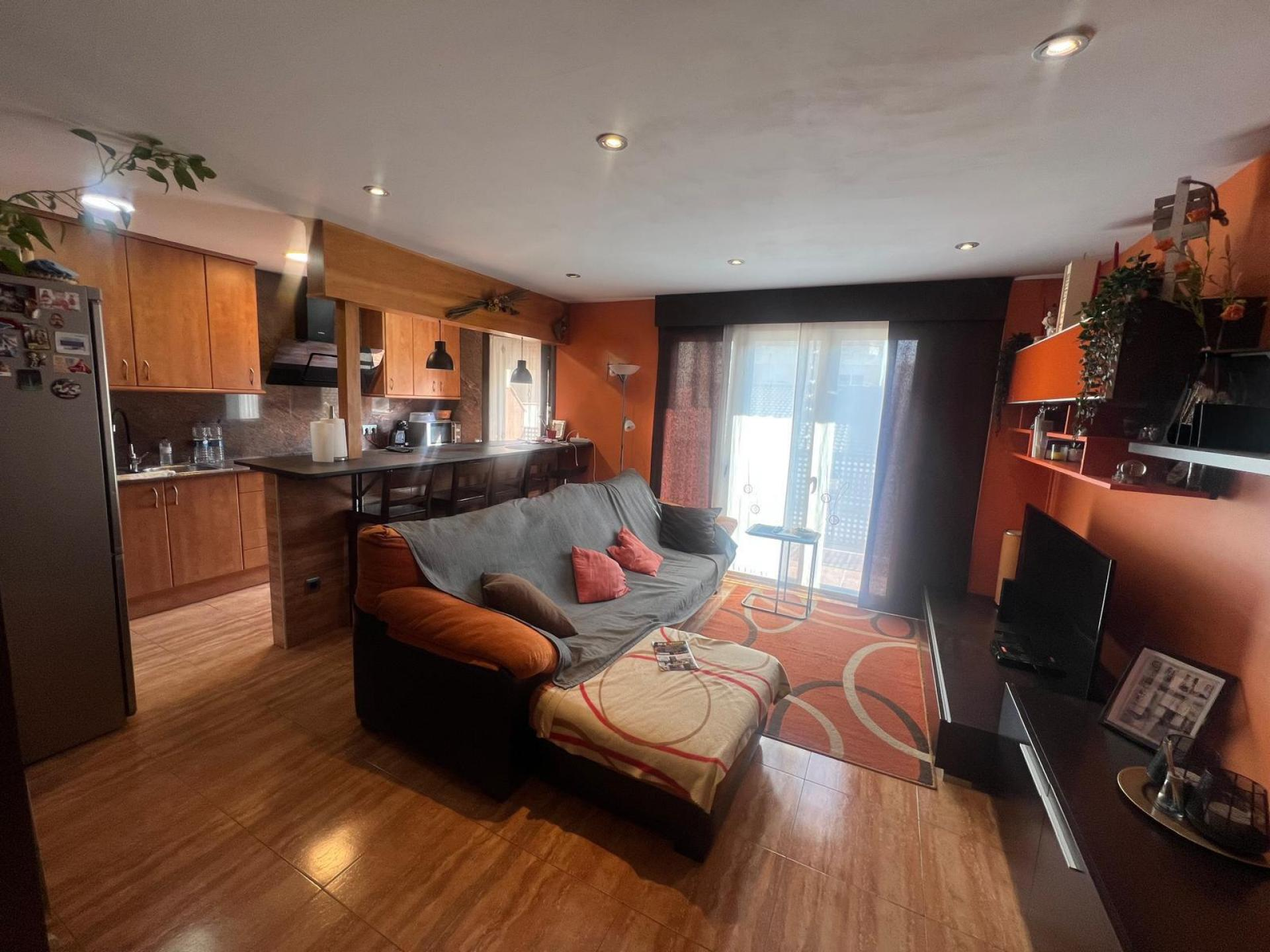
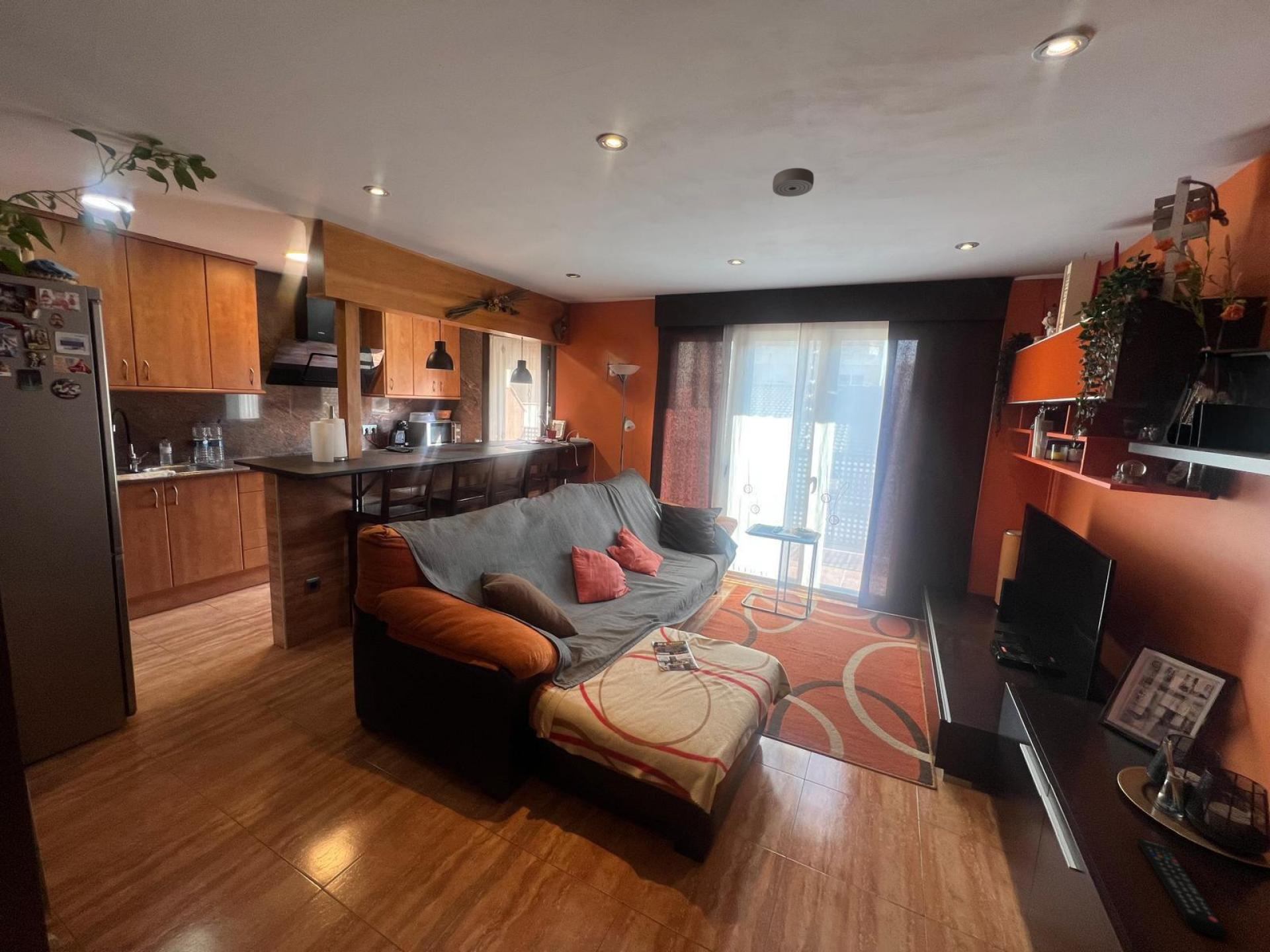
+ remote control (1176, 882)
+ smoke detector (792, 182)
